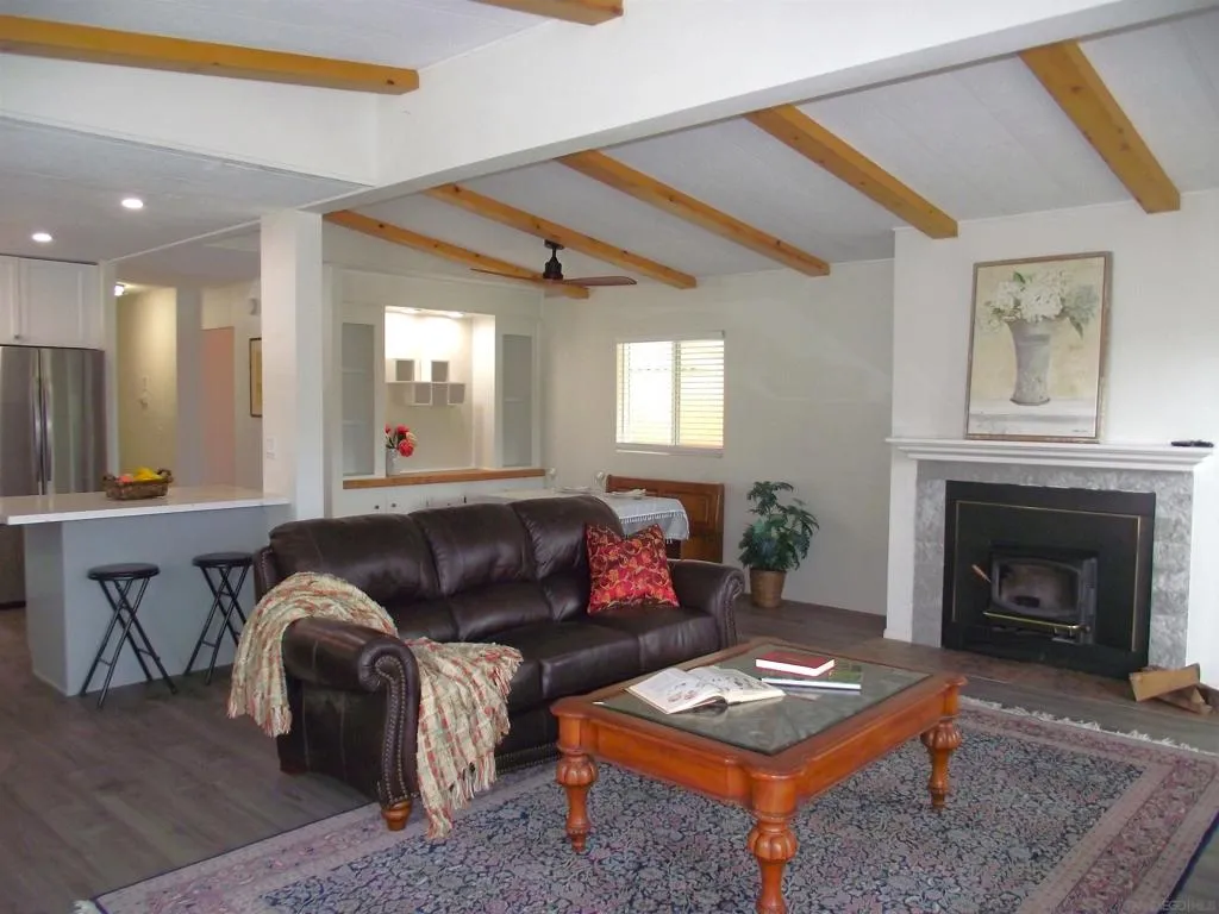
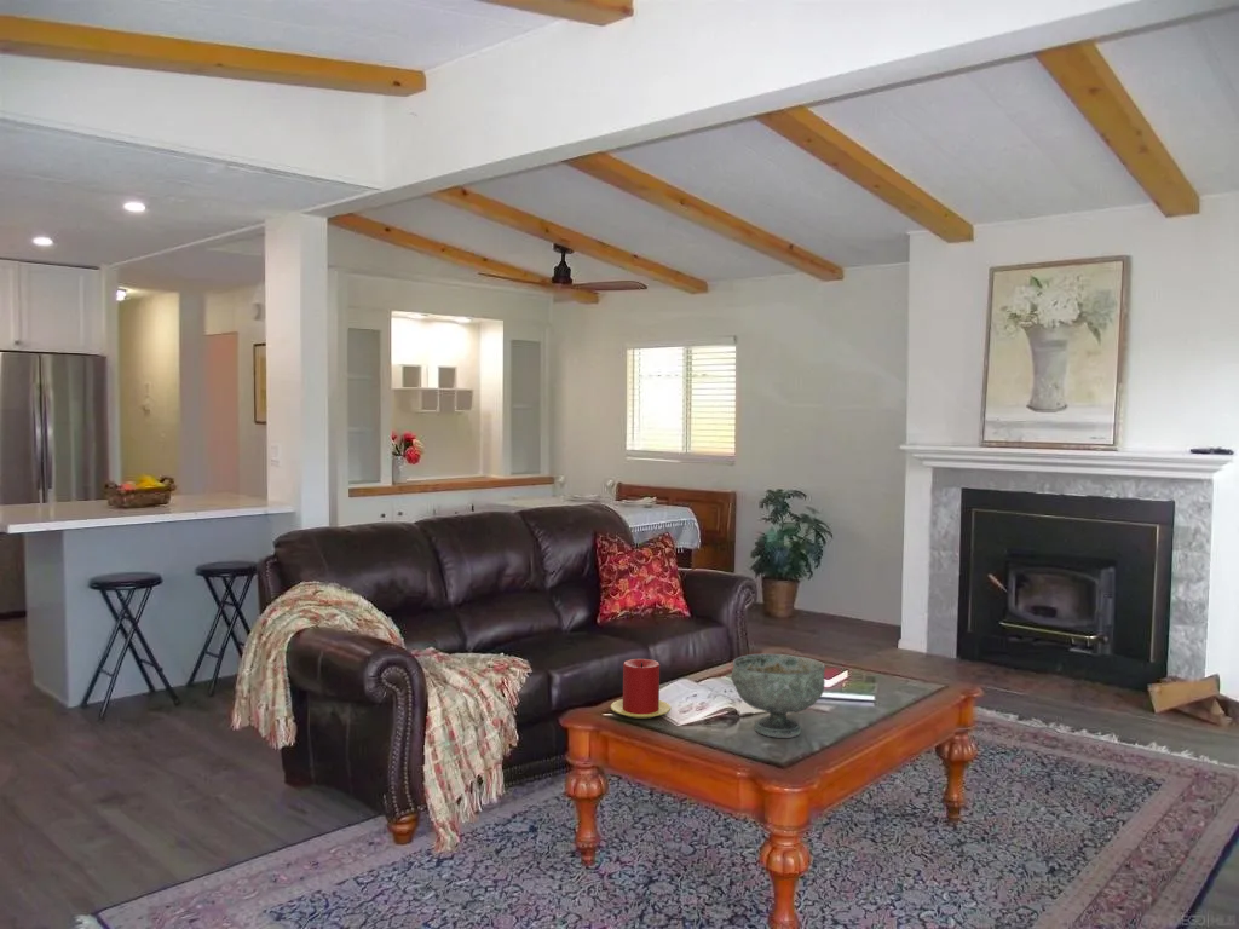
+ decorative bowl (778, 696)
+ candle (640, 687)
